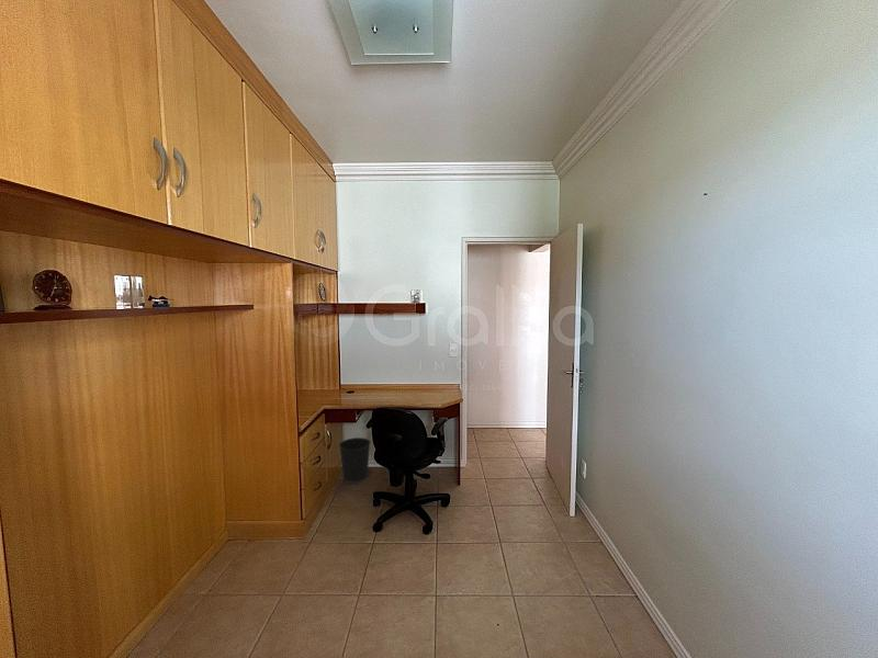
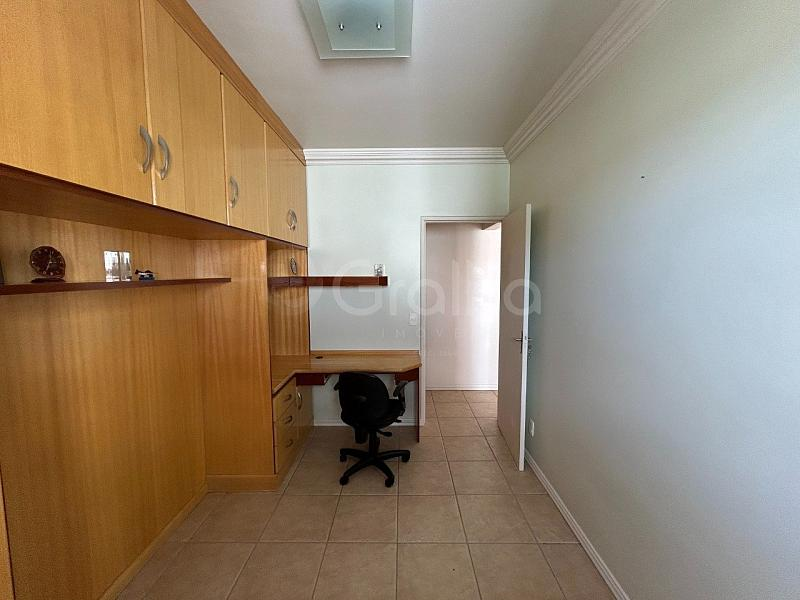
- wastebasket (354, 460)
